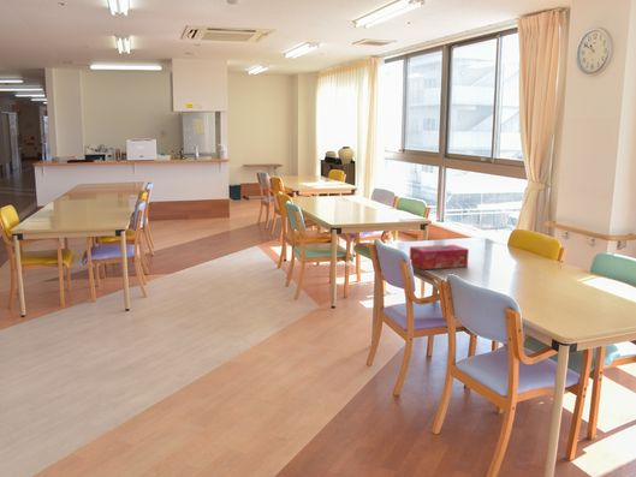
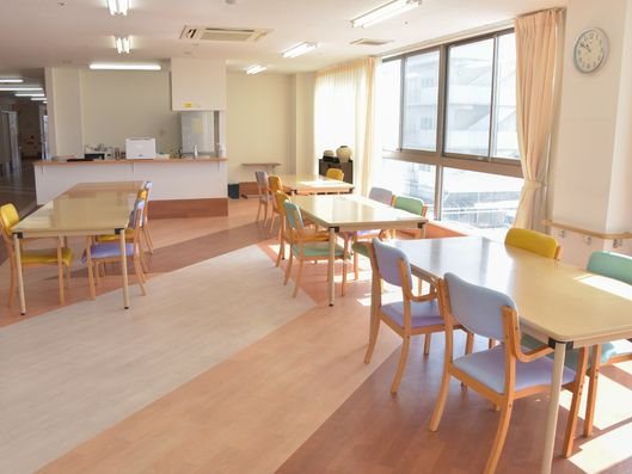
- tissue box (438, 256)
